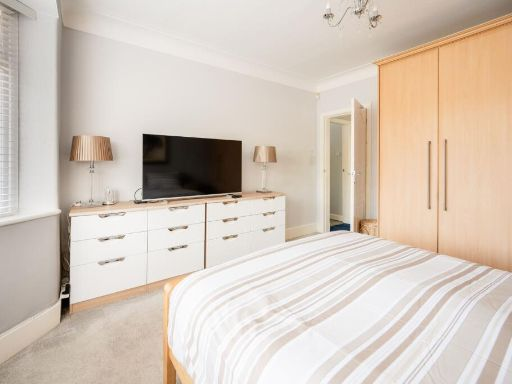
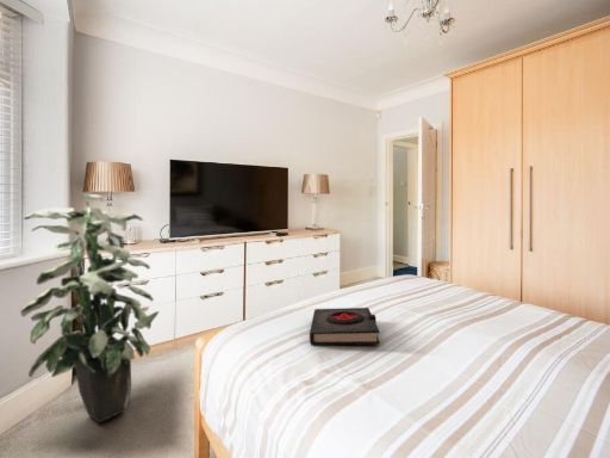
+ book (343, 322)
+ indoor plant (94, 305)
